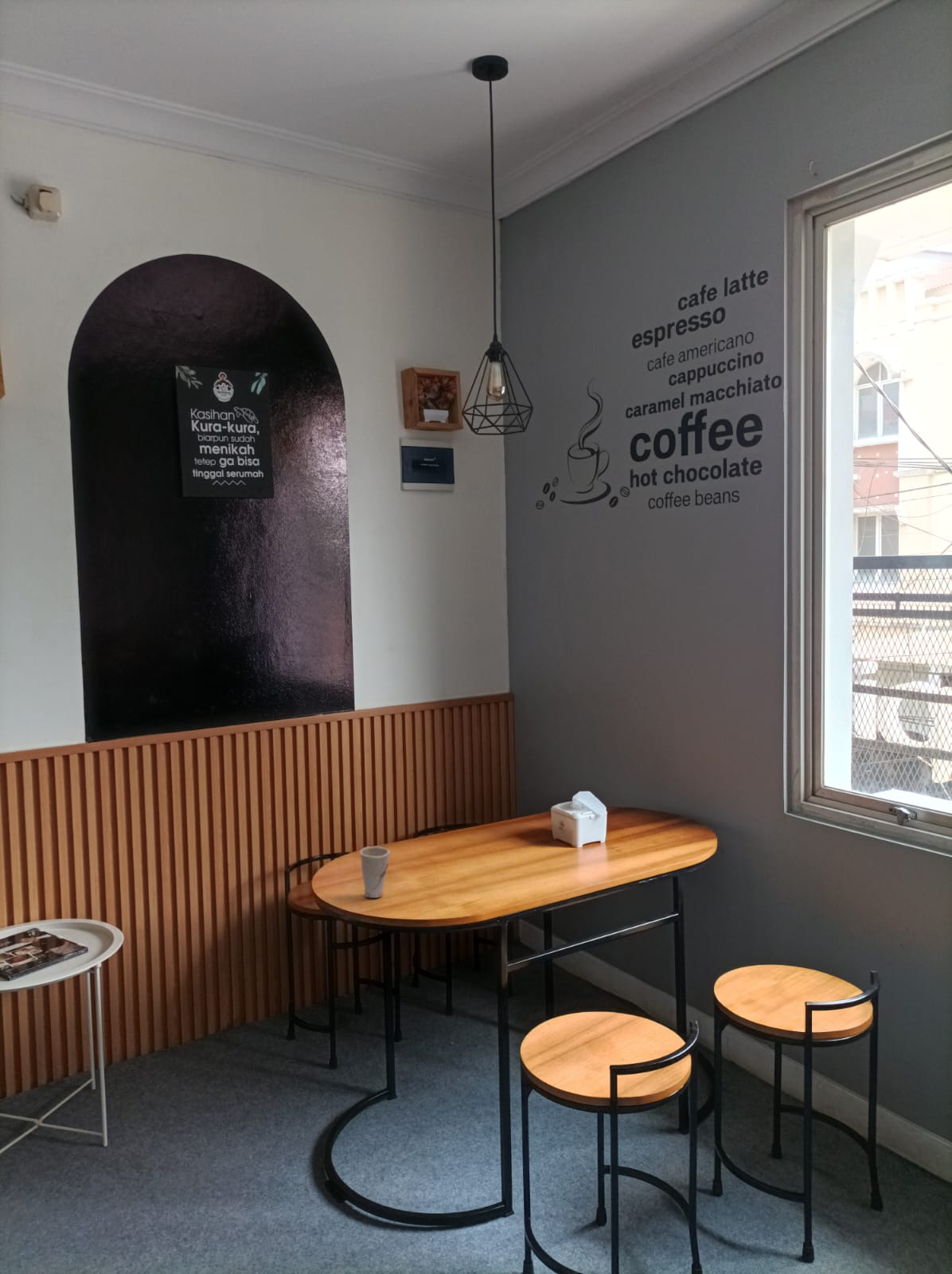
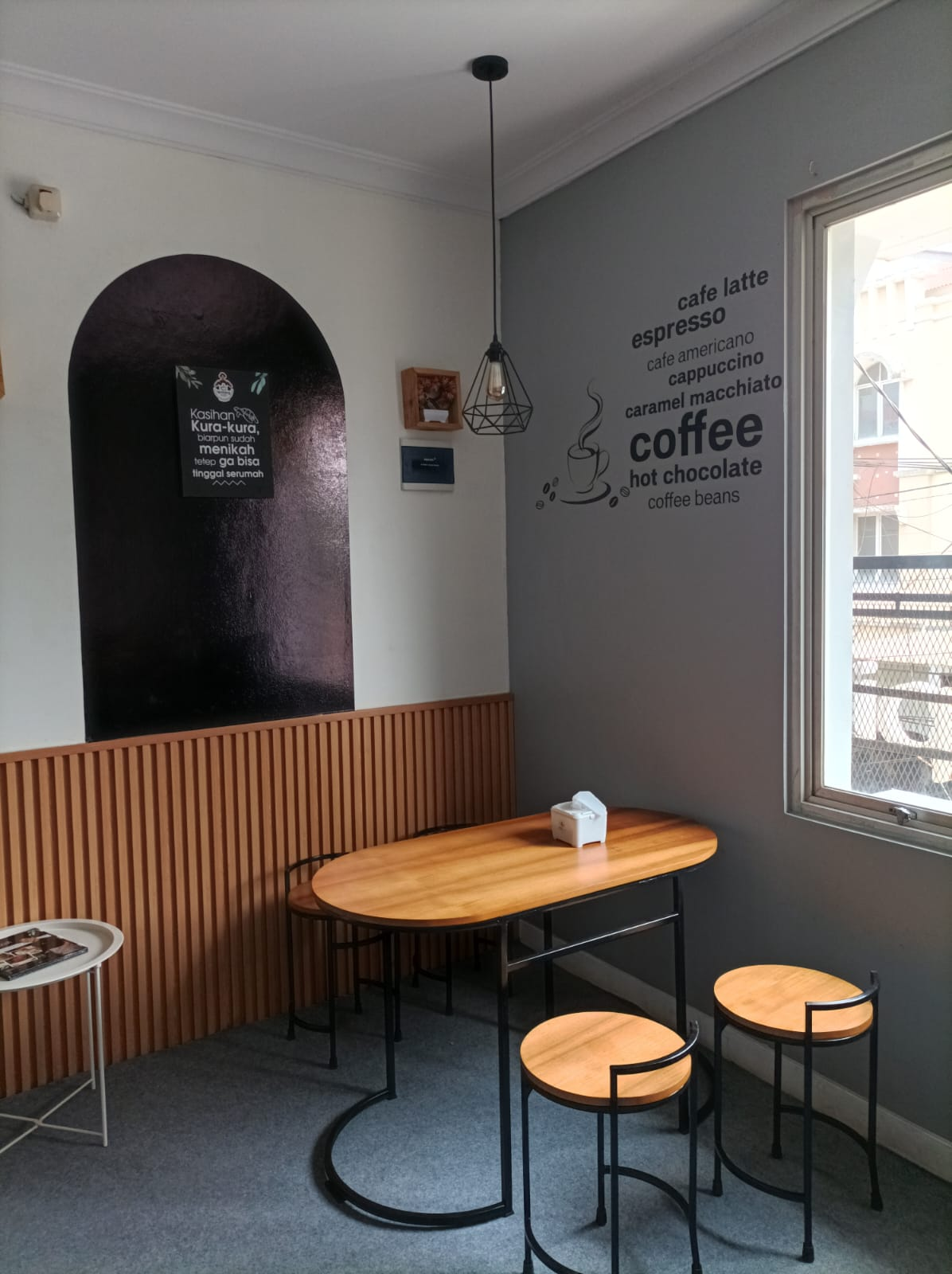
- cup (375, 873)
